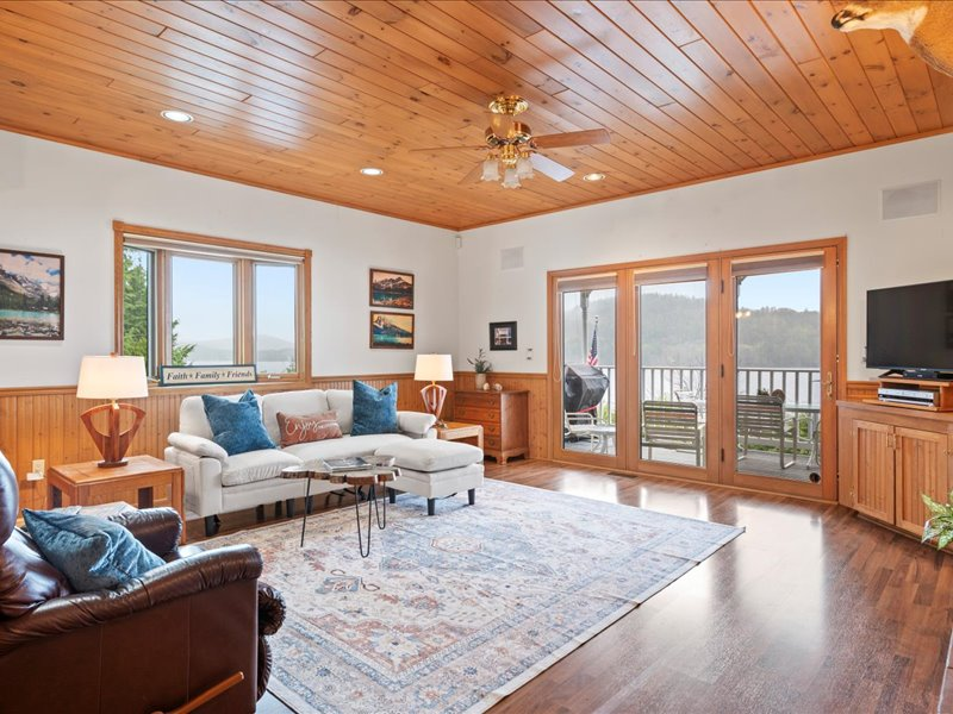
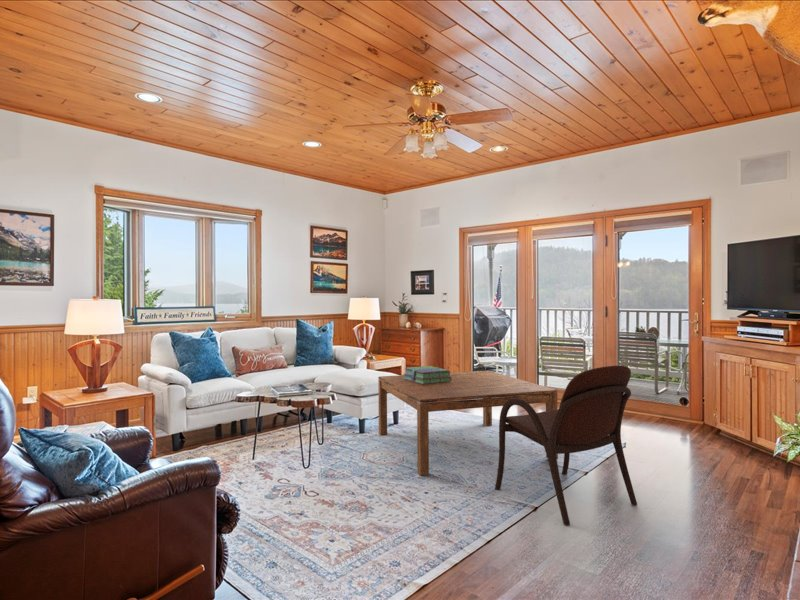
+ coffee table (457, 409)
+ stack of books (426, 374)
+ armchair (566, 428)
